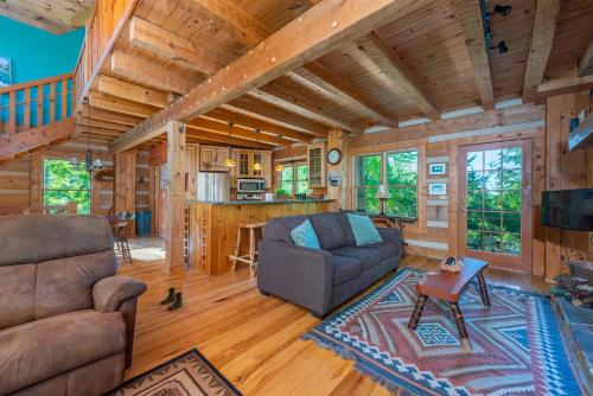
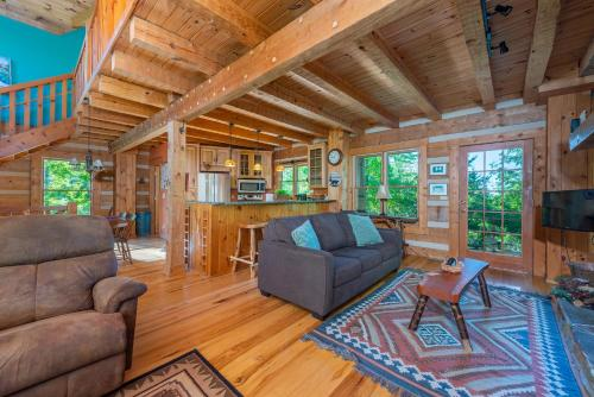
- boots (171, 298)
